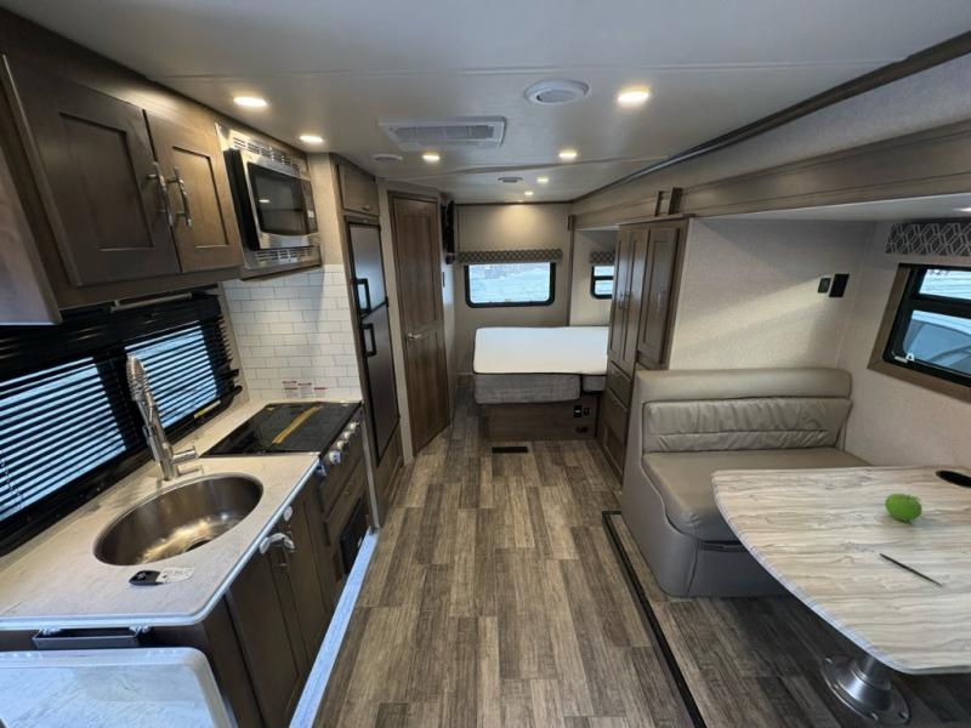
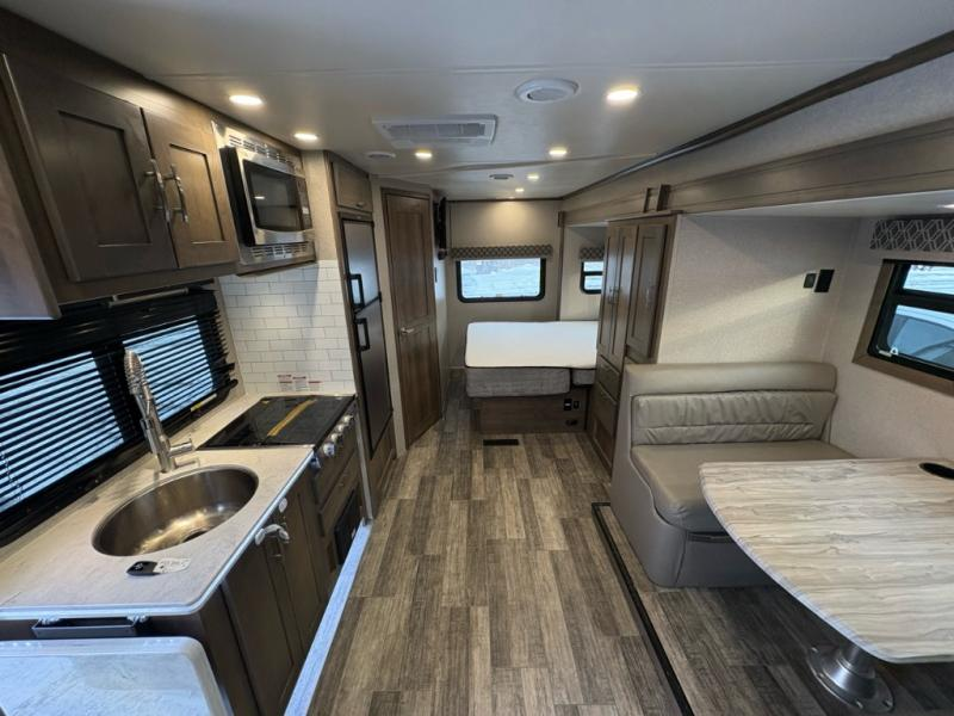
- pen (909, 569)
- fruit (903, 506)
